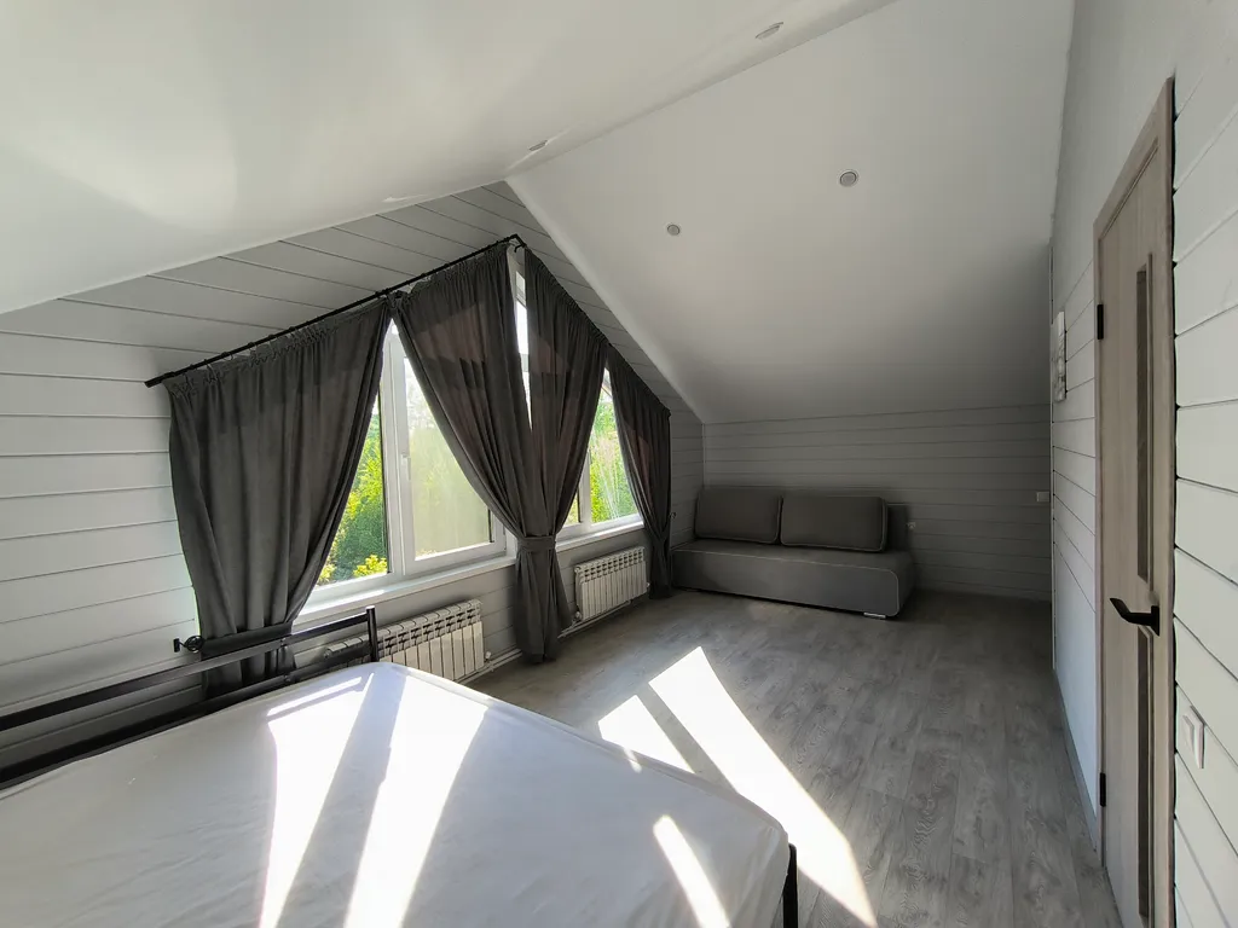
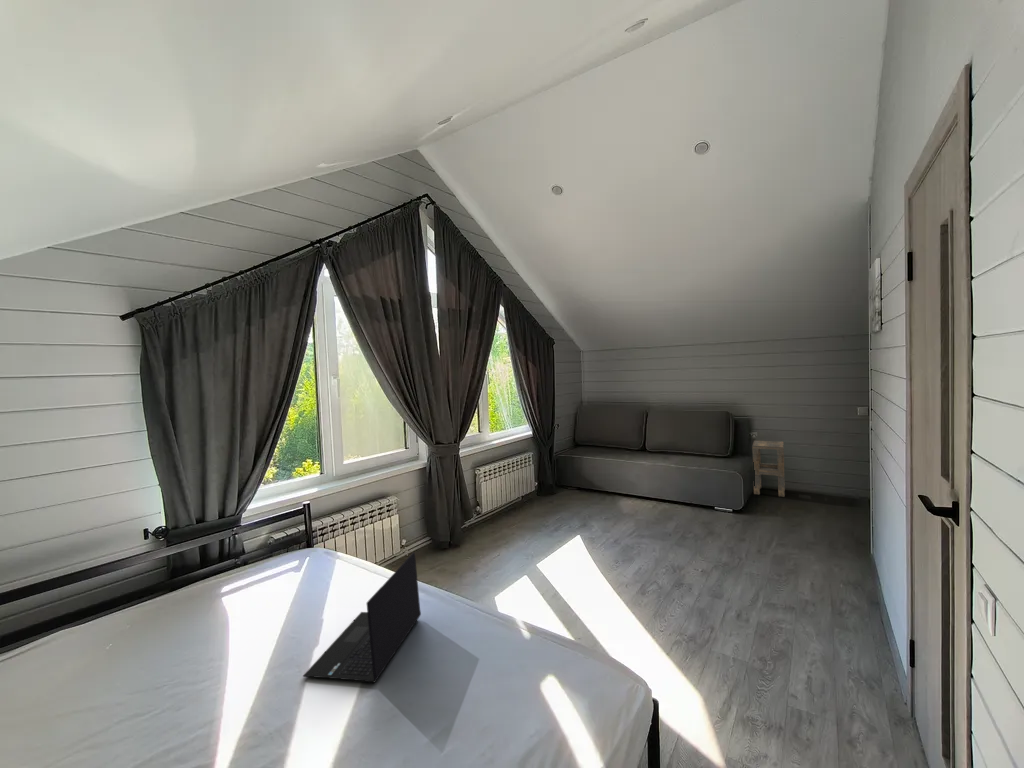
+ side table (768, 467)
+ laptop (364, 612)
